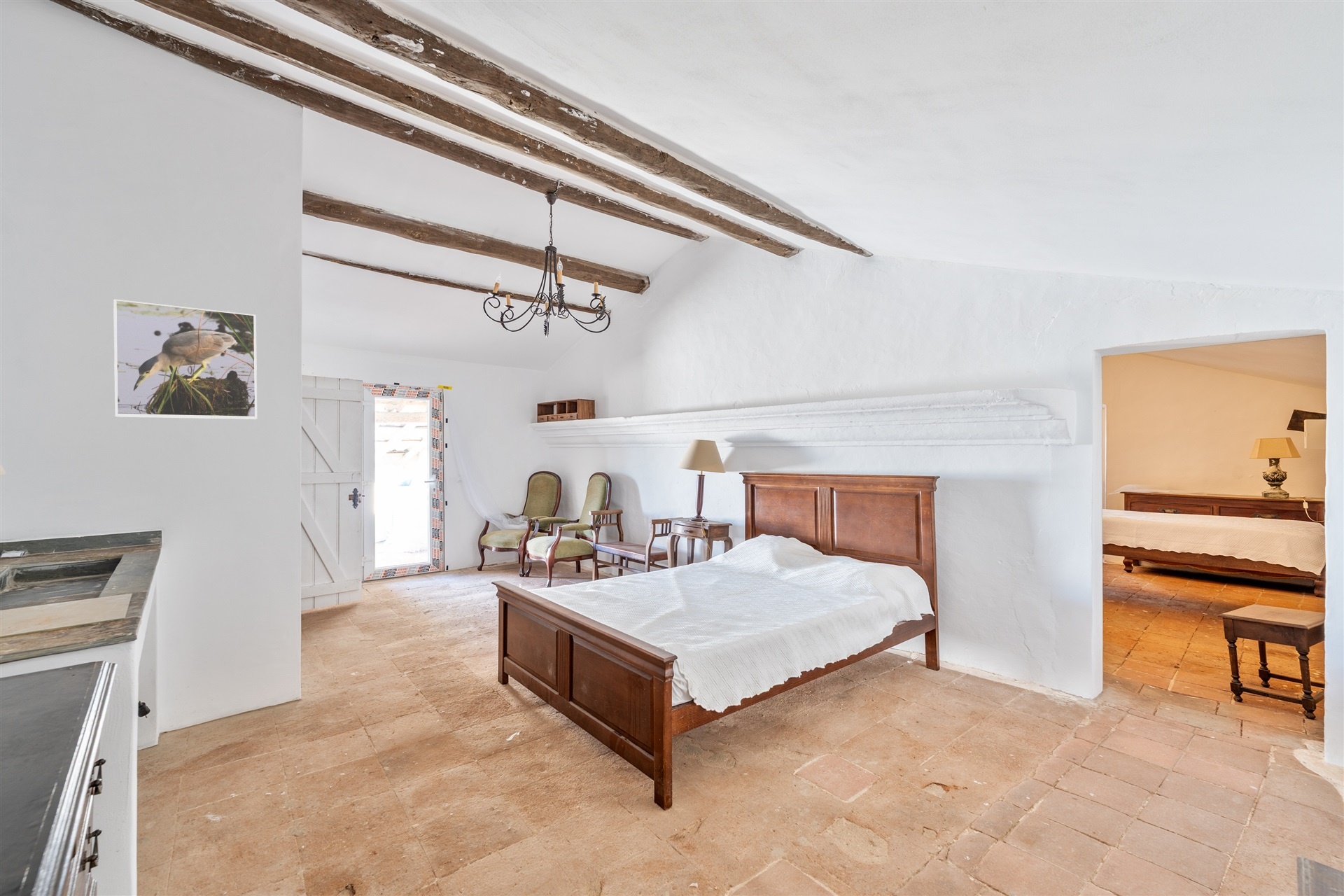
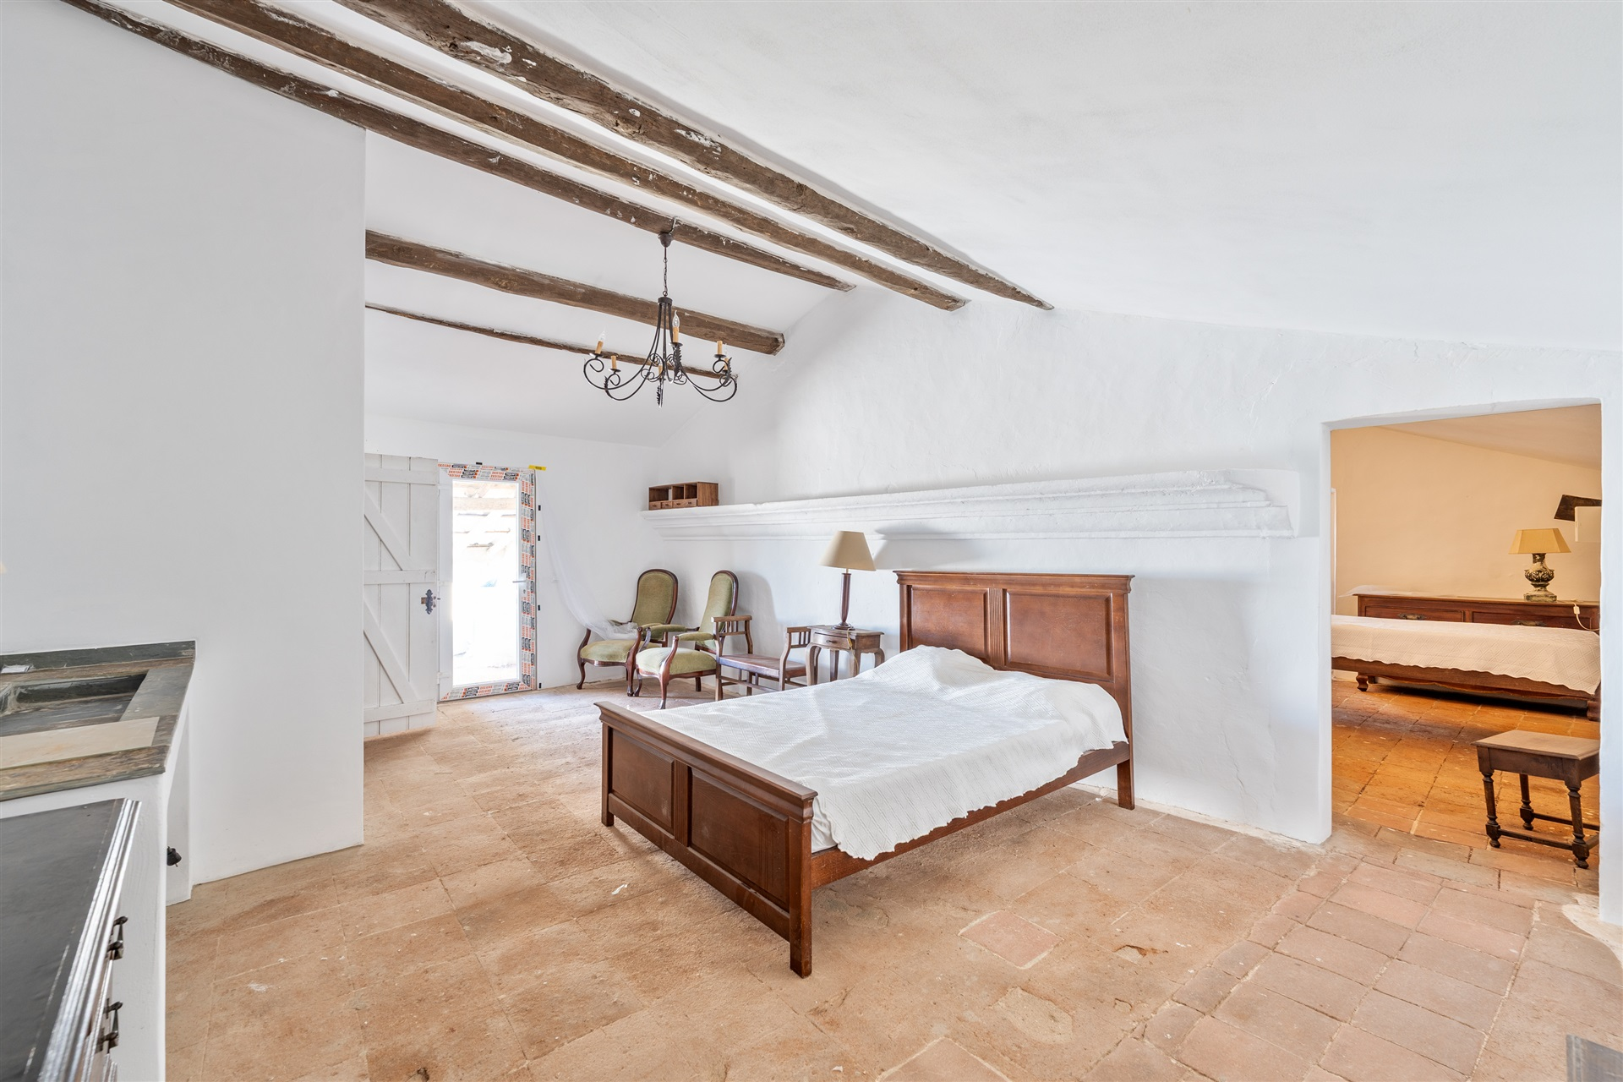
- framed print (189, 363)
